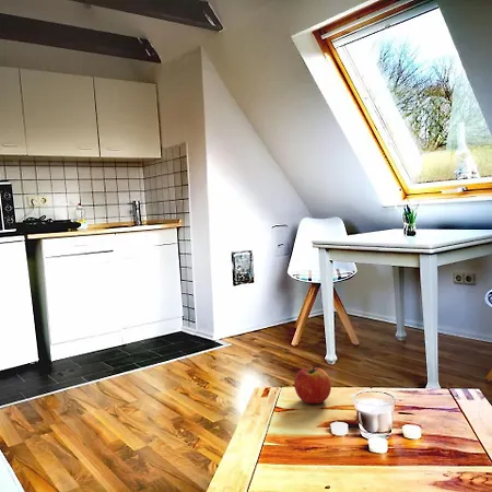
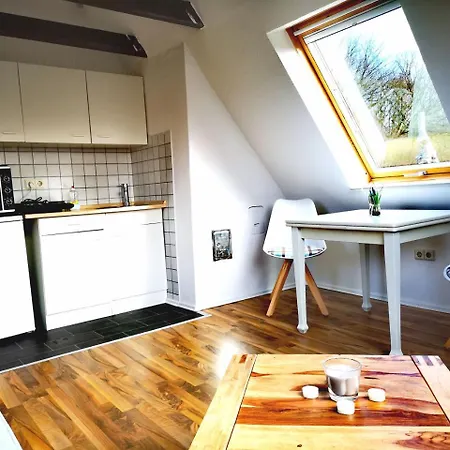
- apple (312, 383)
